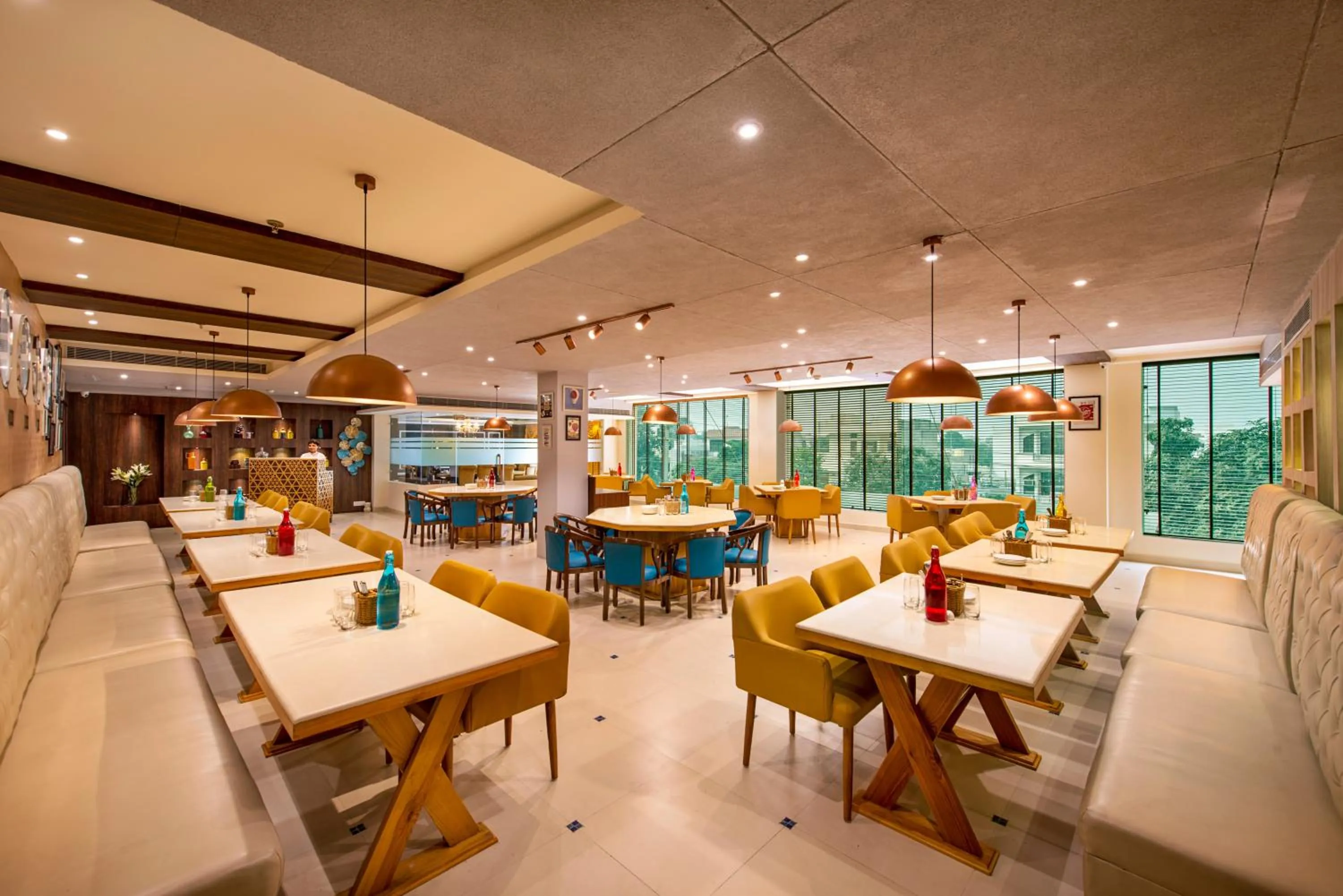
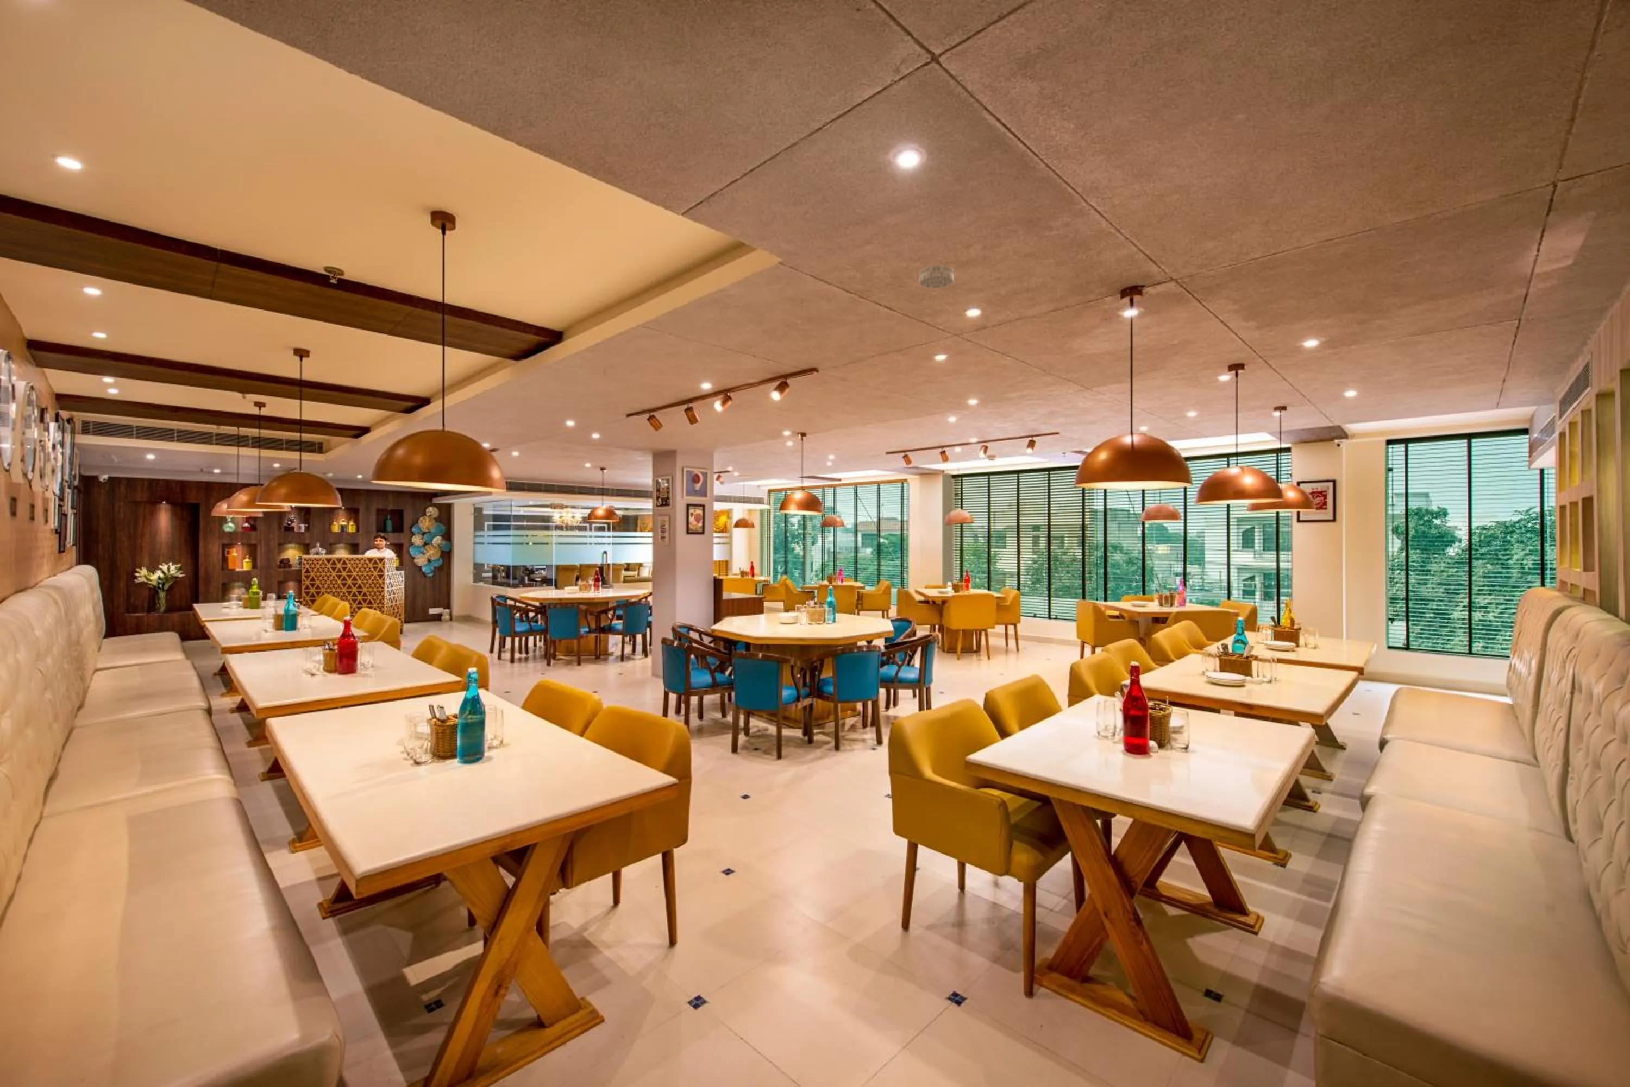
+ smoke detector (936, 275)
